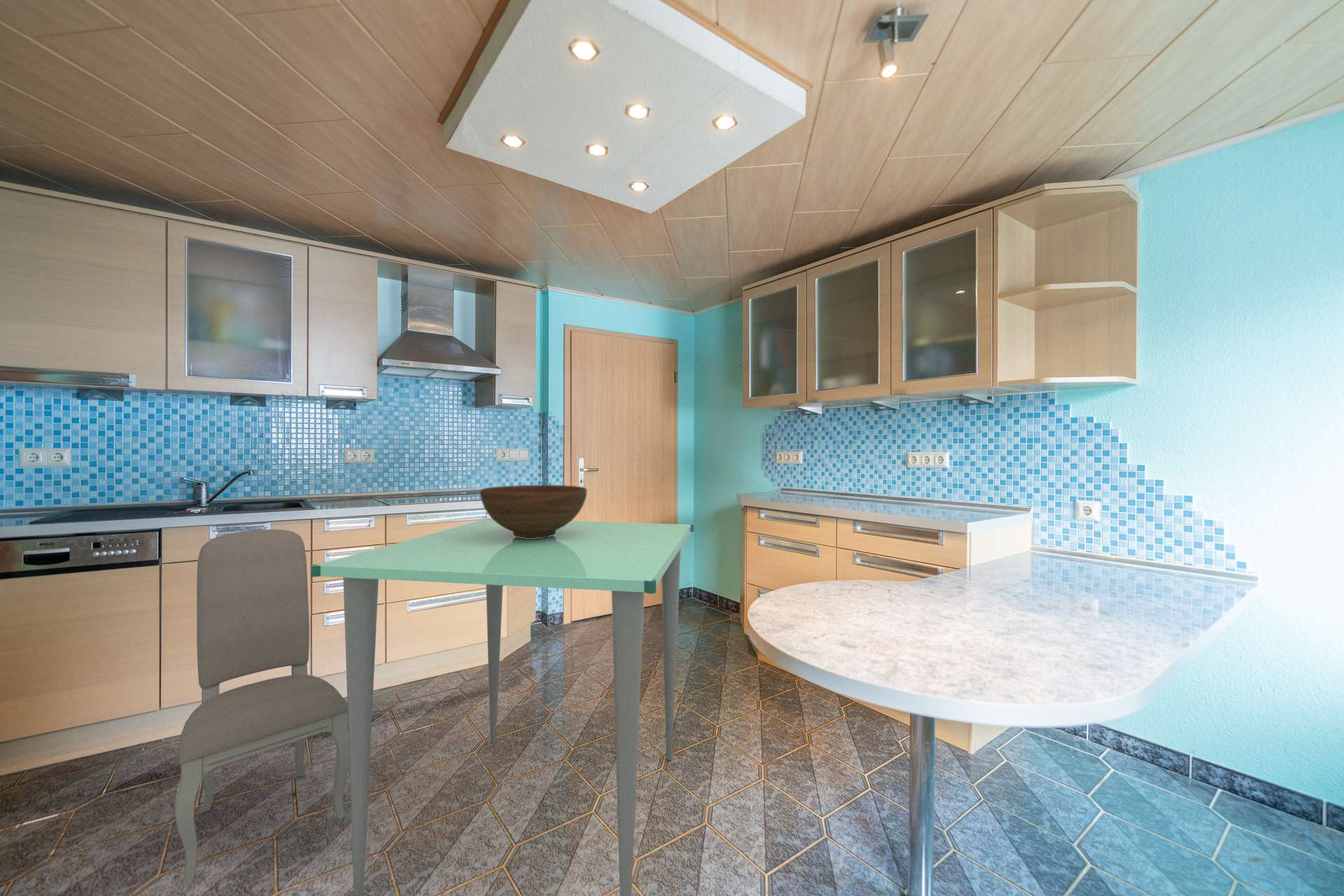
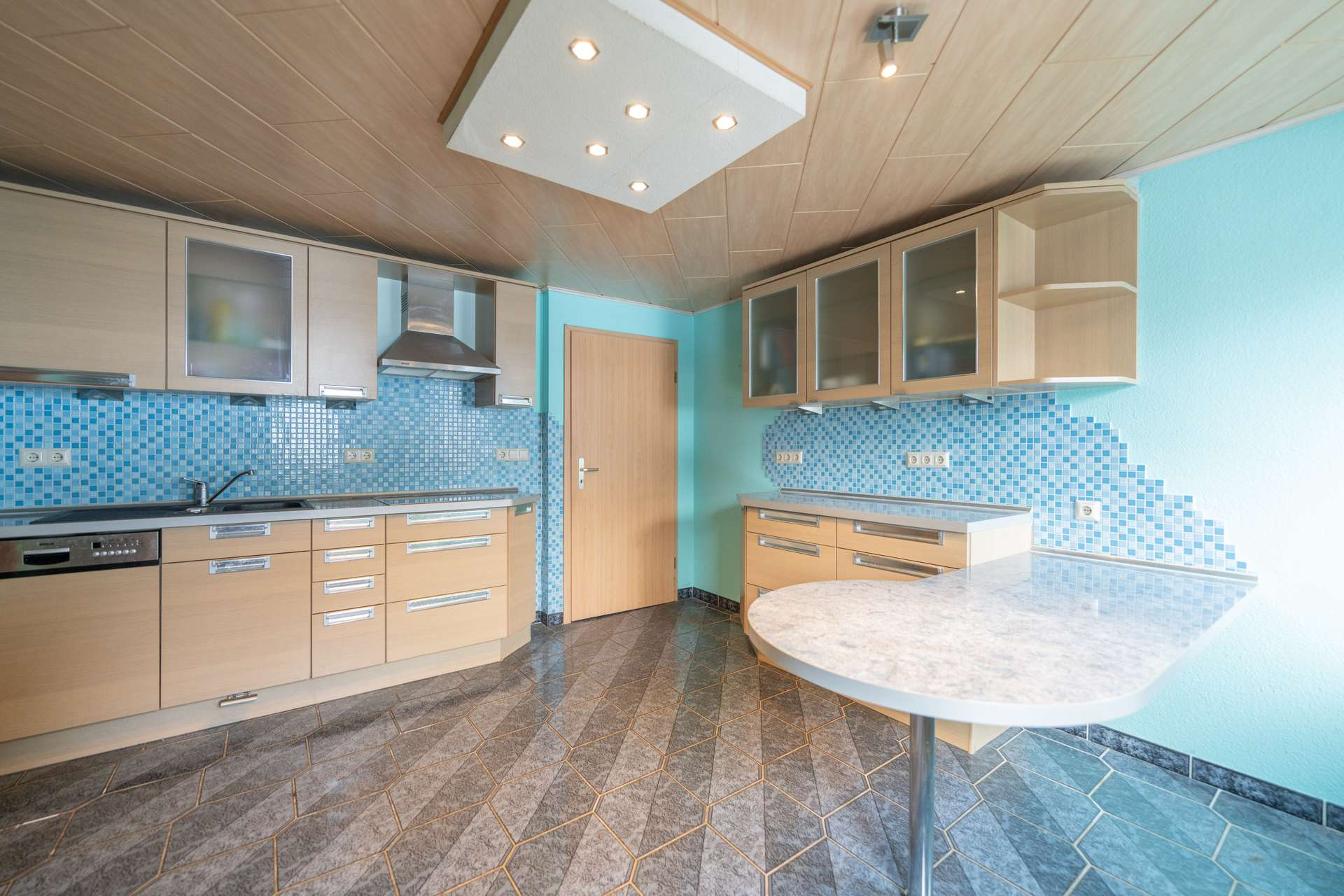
- fruit bowl (535, 512)
- dining chair (263, 680)
- dining table (498, 678)
